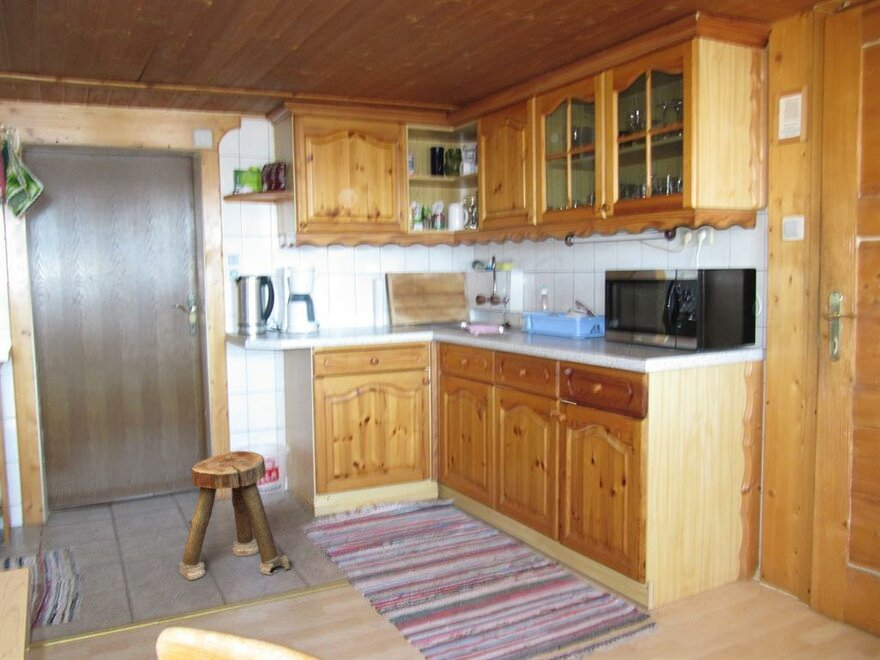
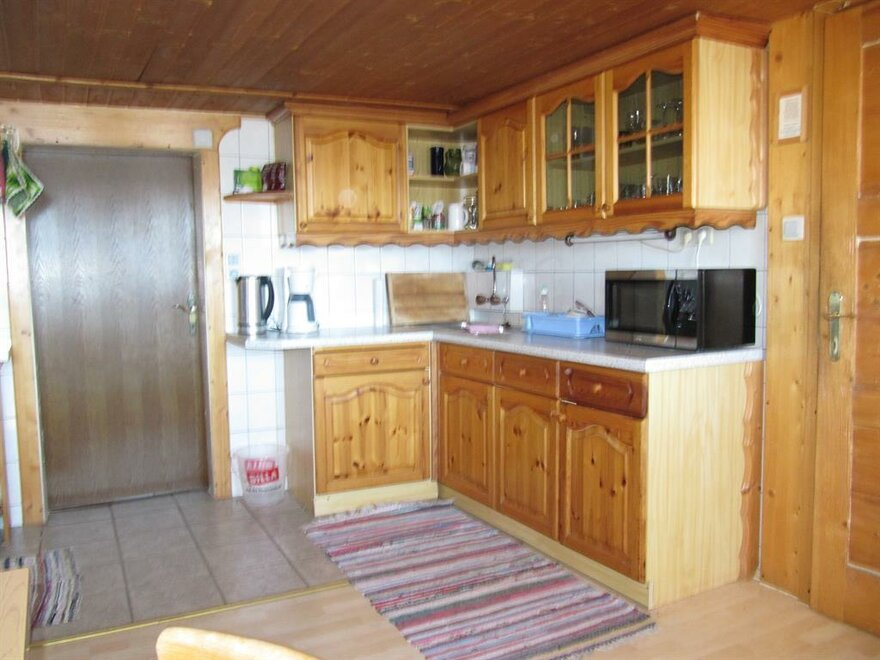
- stool (234, 513)
